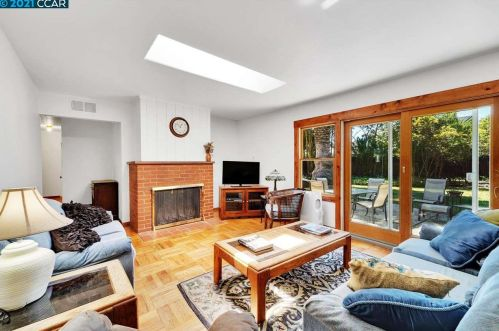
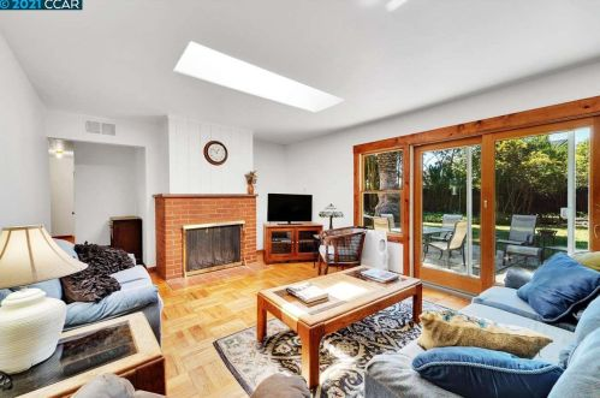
+ remote control (99, 357)
